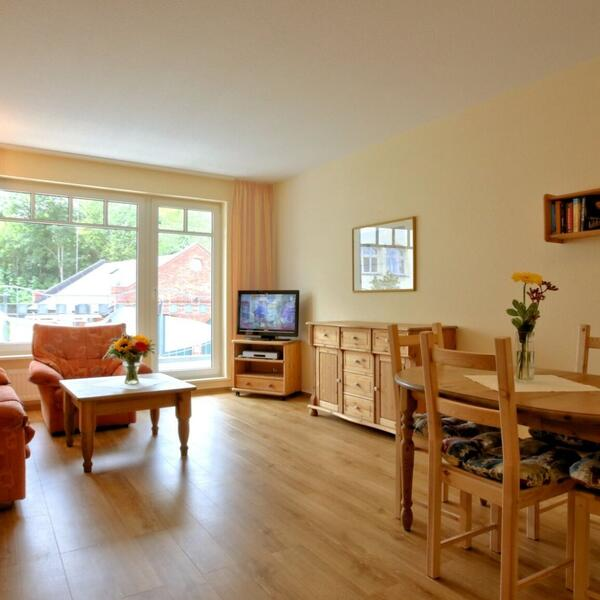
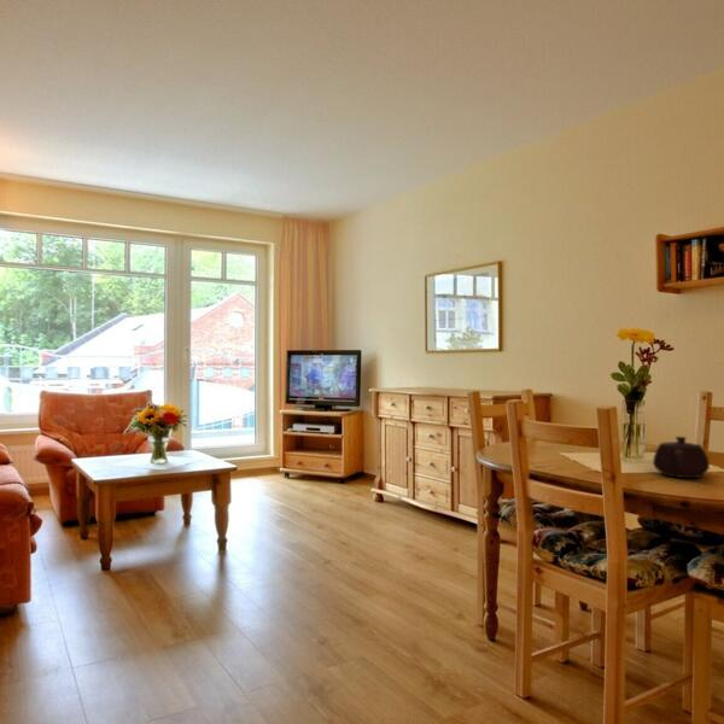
+ teapot (681, 455)
